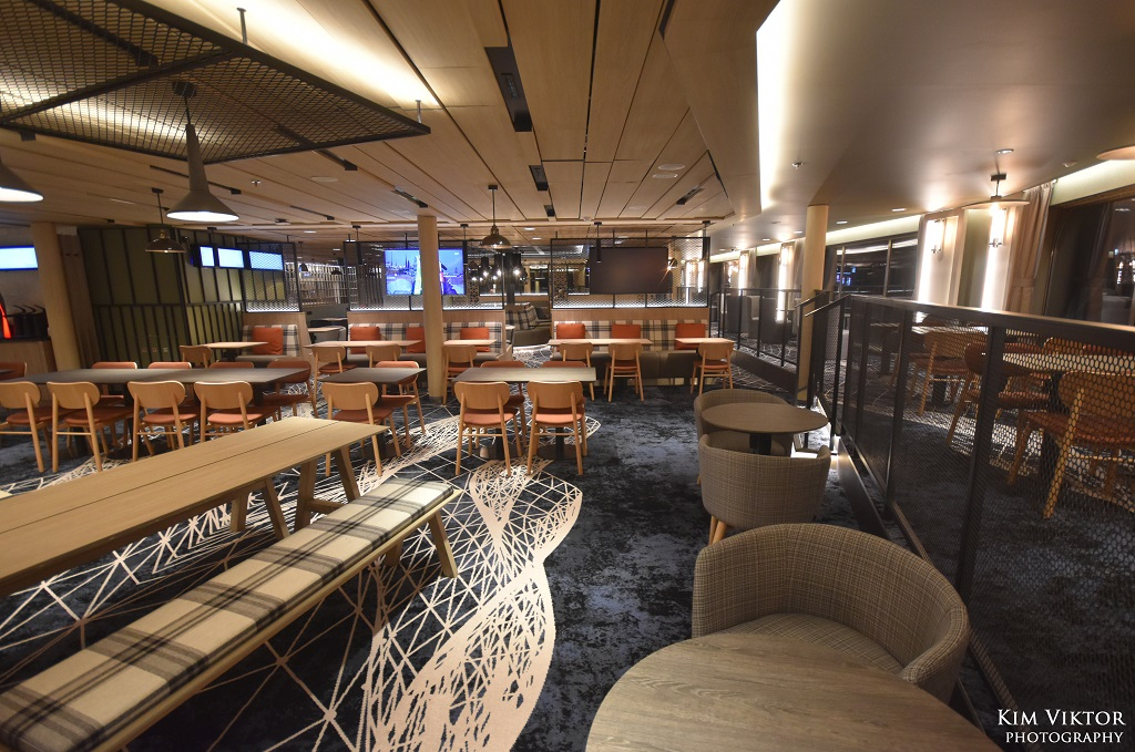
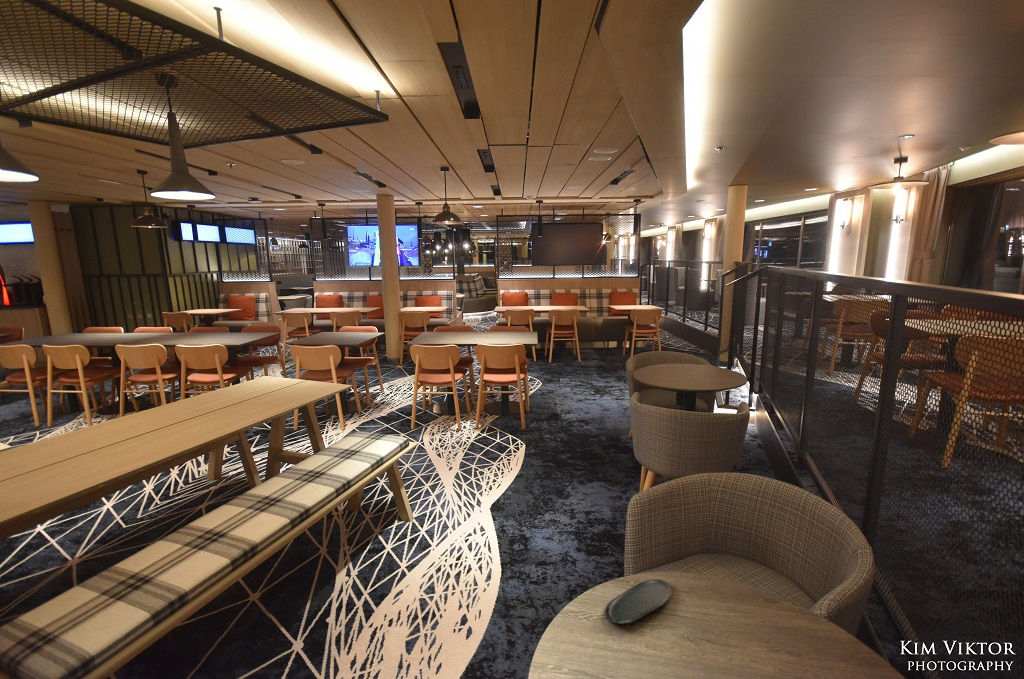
+ oval tray (639, 599)
